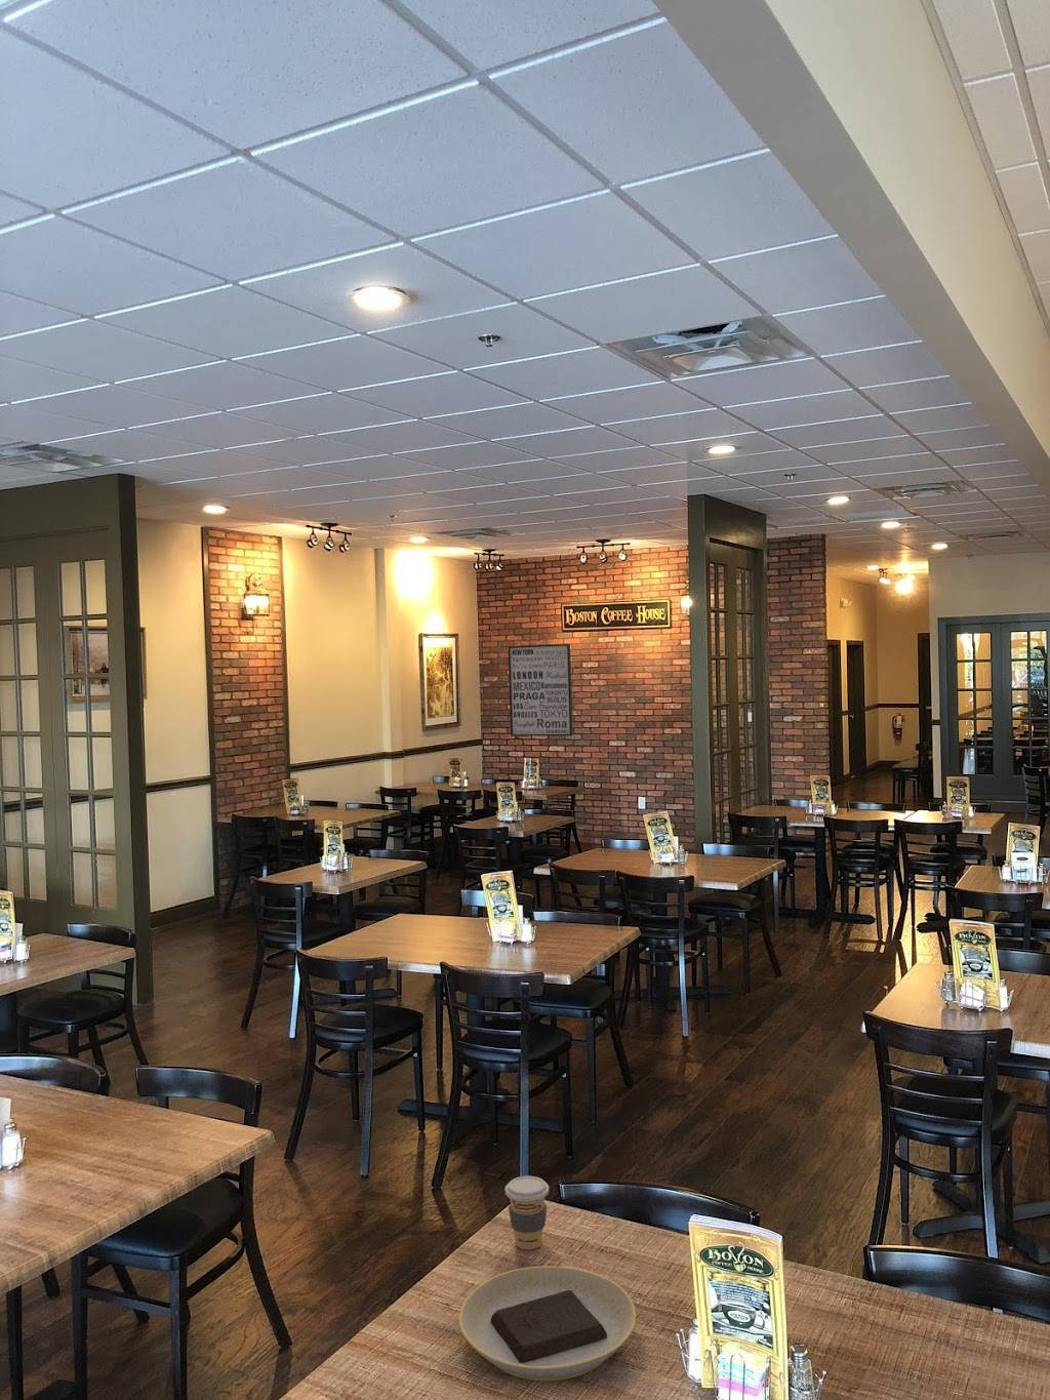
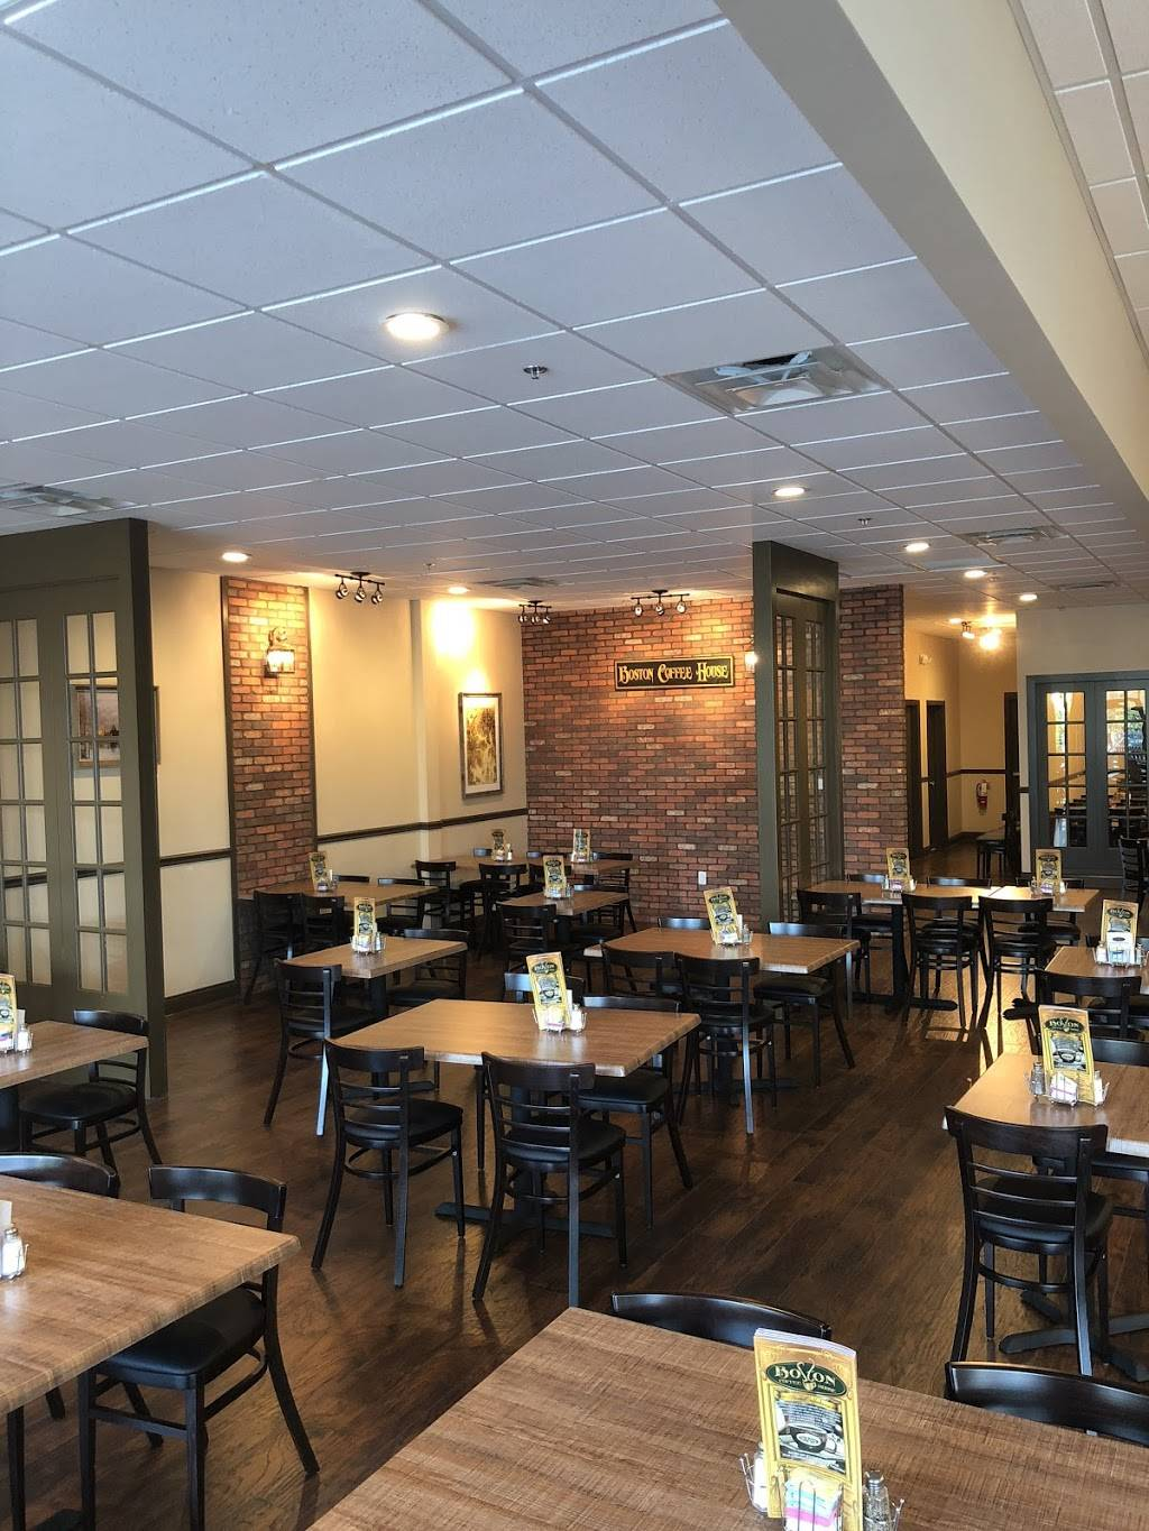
- plate (547, 1325)
- wall art (539, 691)
- coffee cup (527, 1214)
